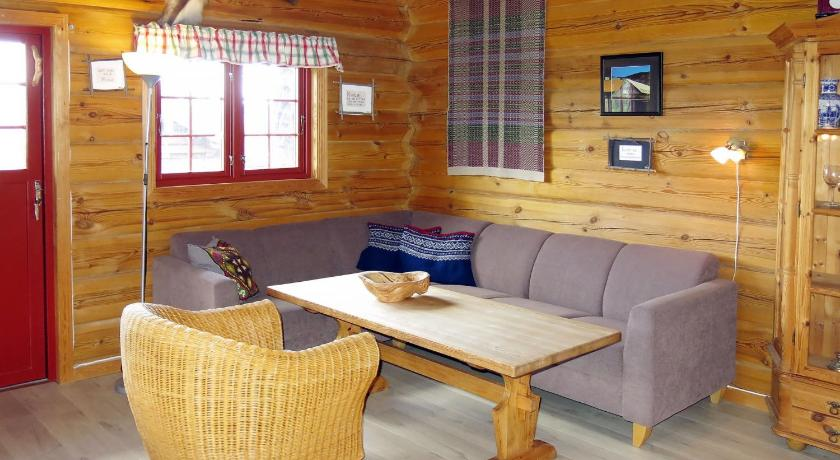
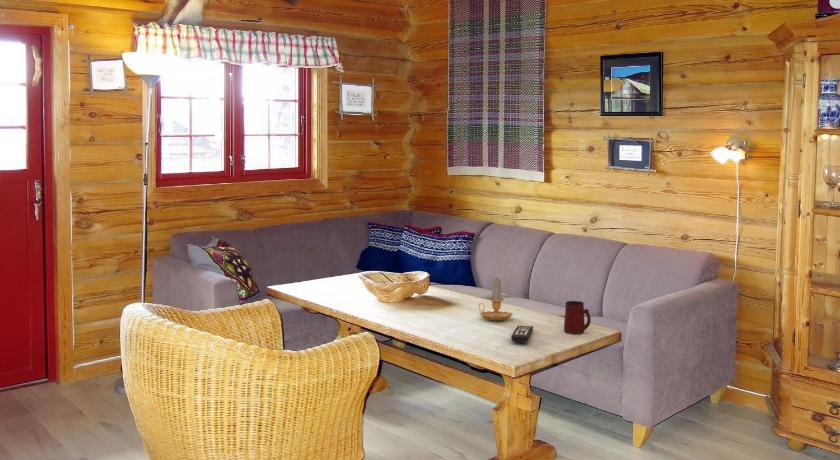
+ candle (493, 297)
+ mug (577, 317)
+ remote control (522, 333)
